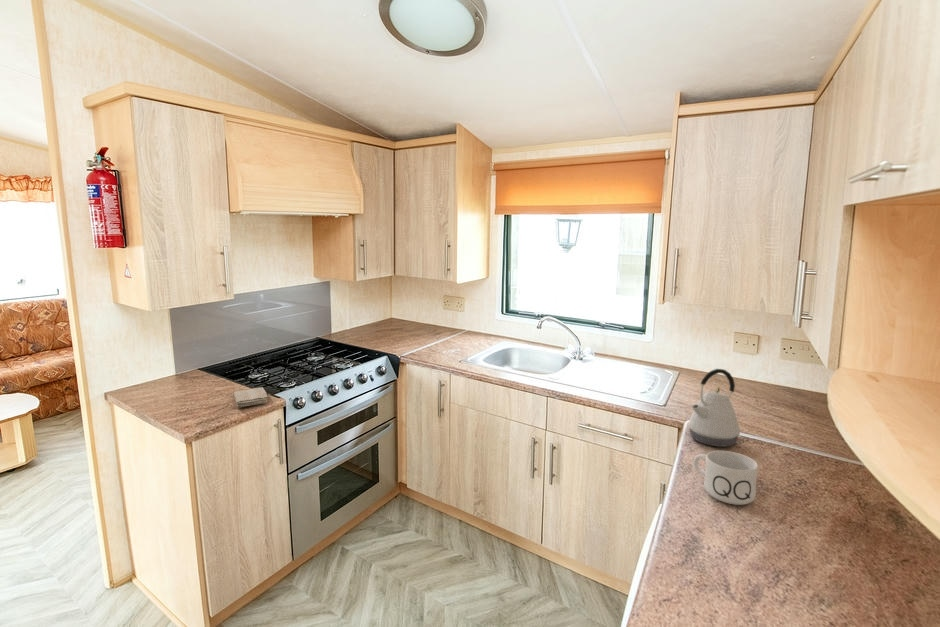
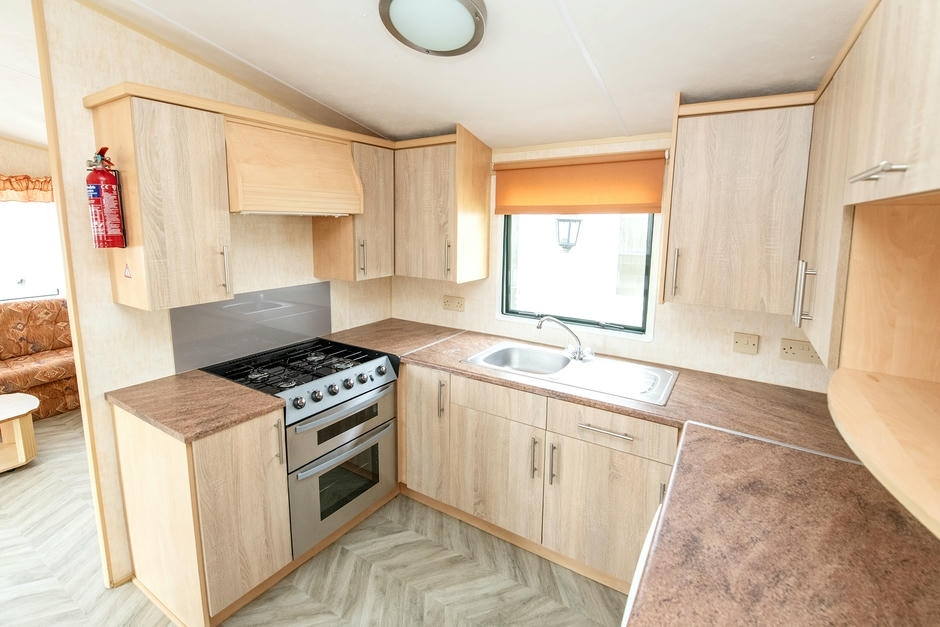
- kettle (714, 405)
- washcloth (250, 396)
- mug (721, 473)
